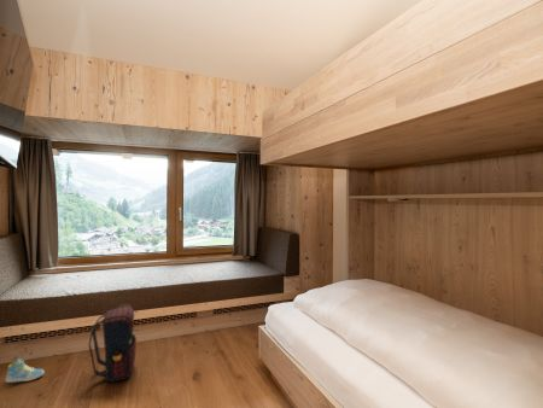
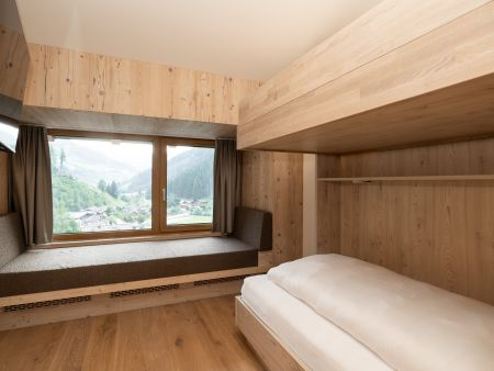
- sneaker (24, 368)
- satchel (113, 343)
